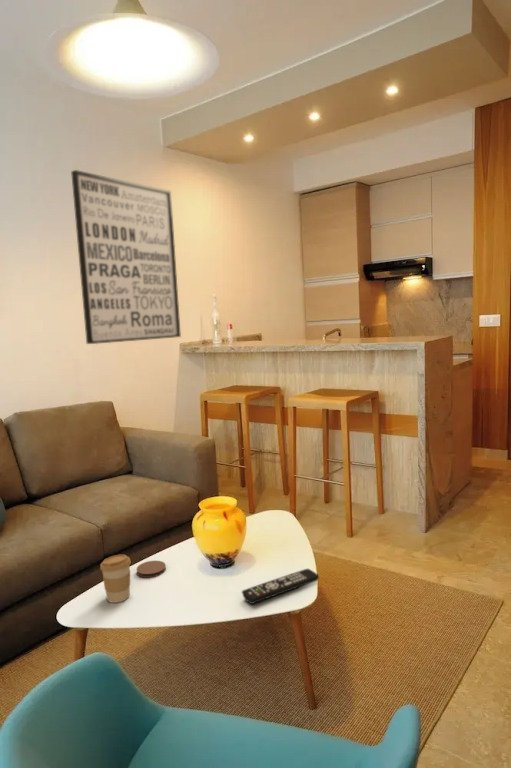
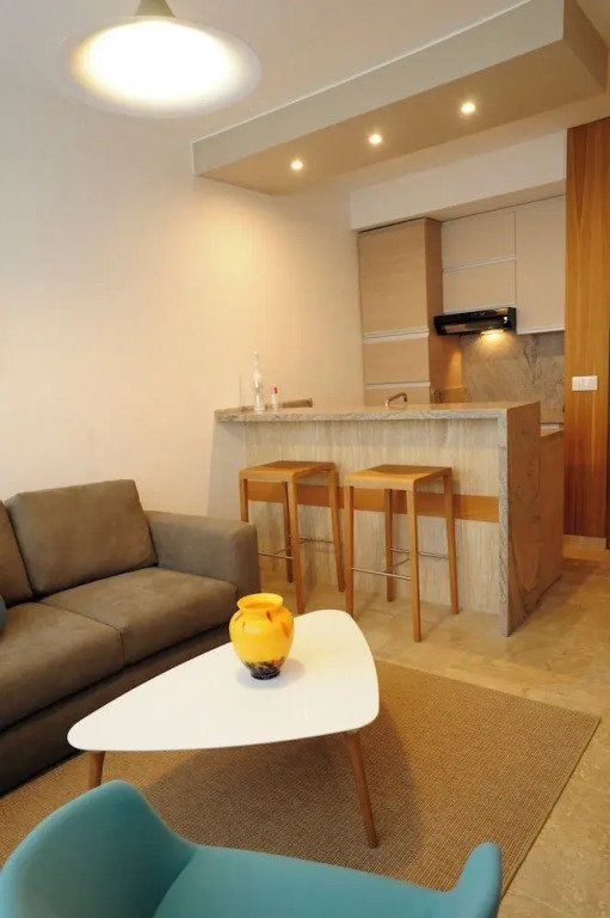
- wall art (131, 262)
- coffee cup (116, 577)
- remote control (281, 585)
- coaster (151, 568)
